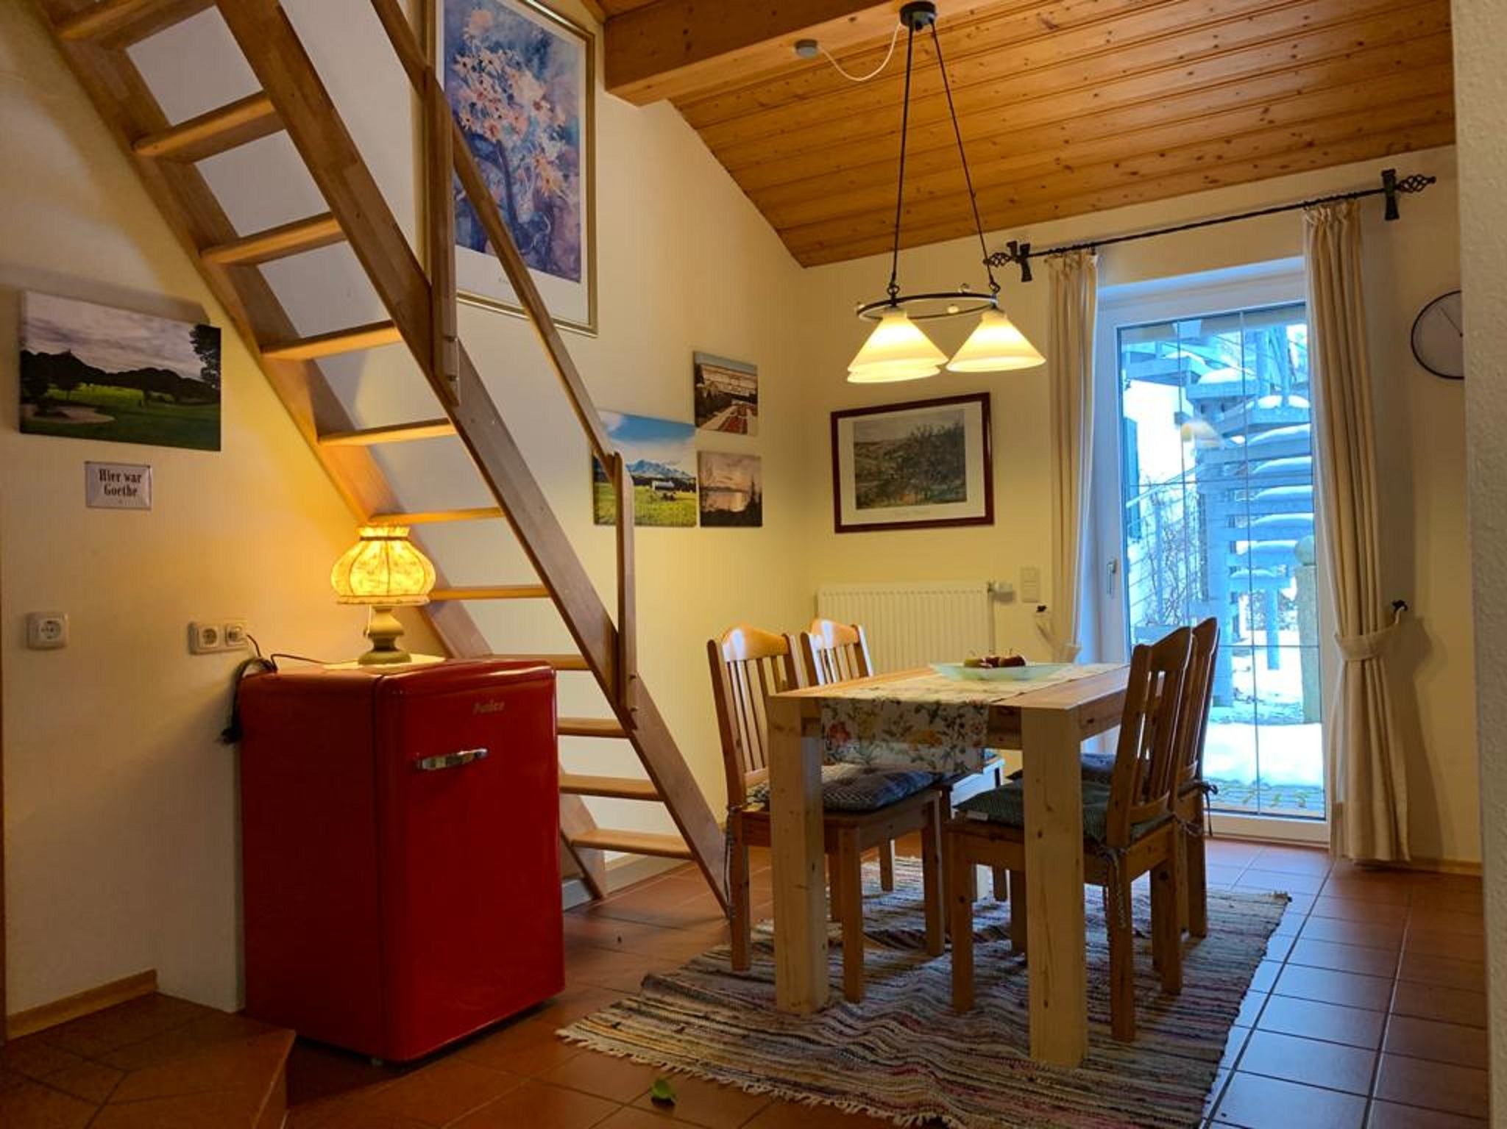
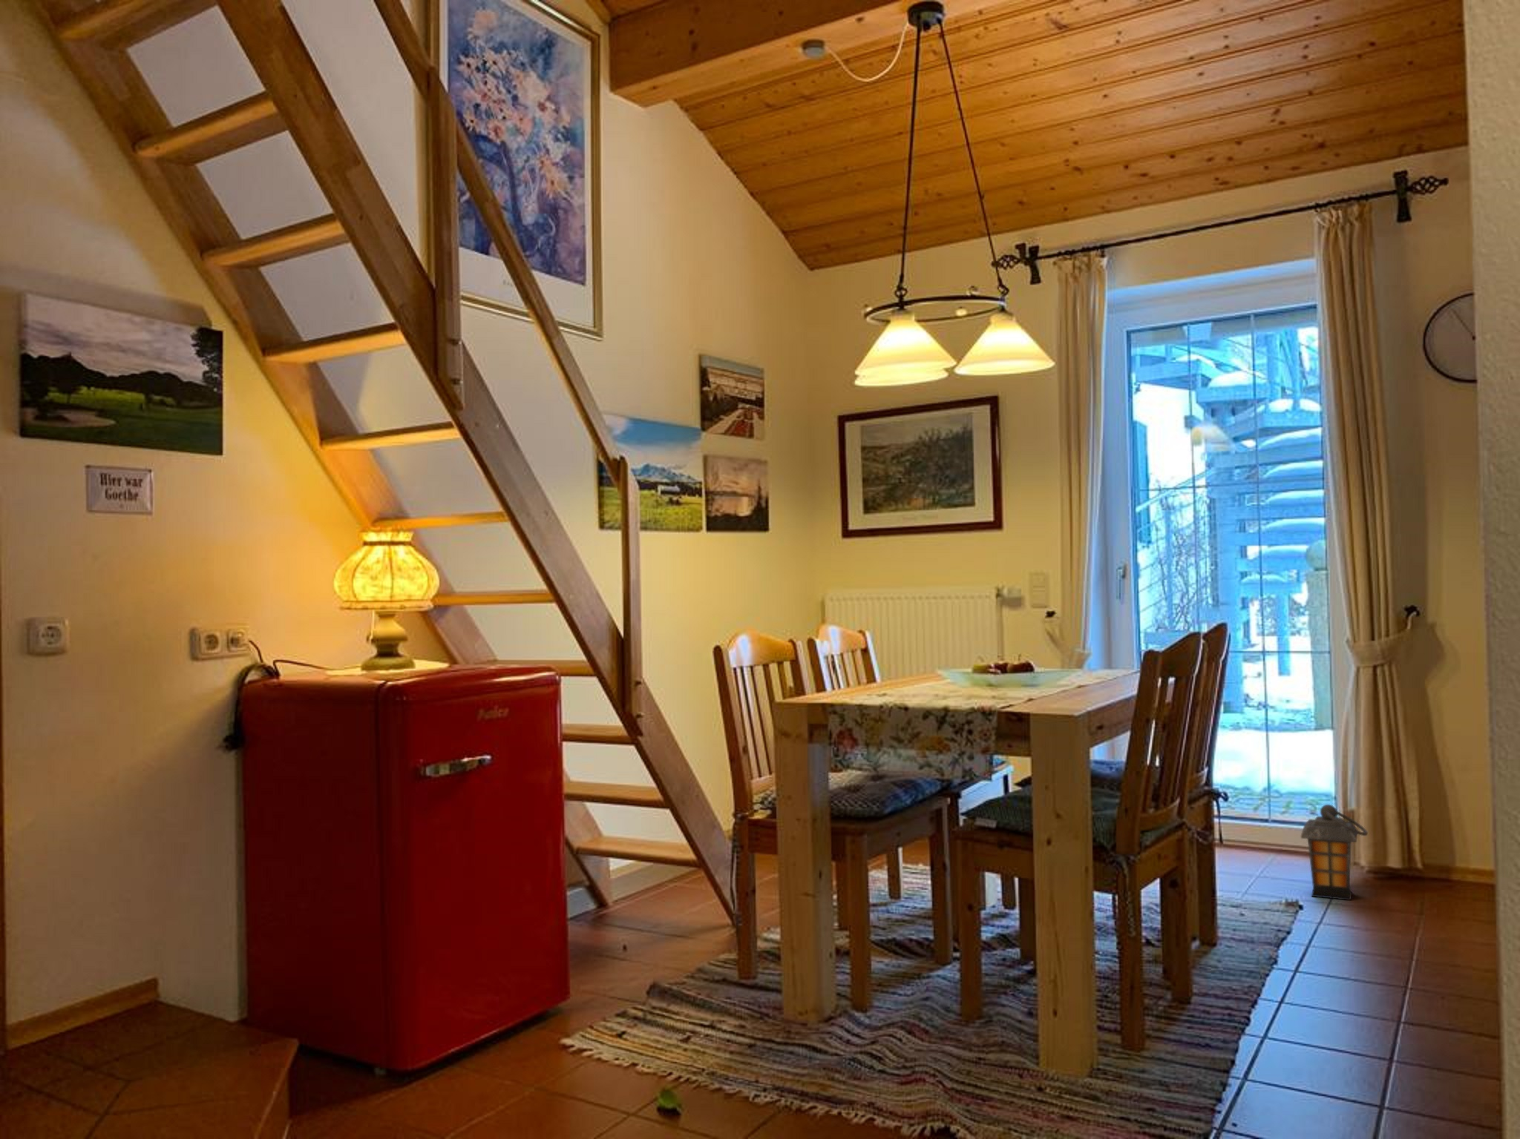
+ lantern (1336, 849)
